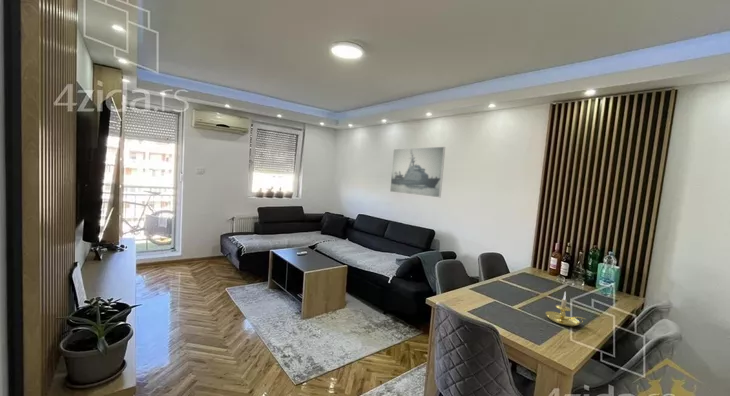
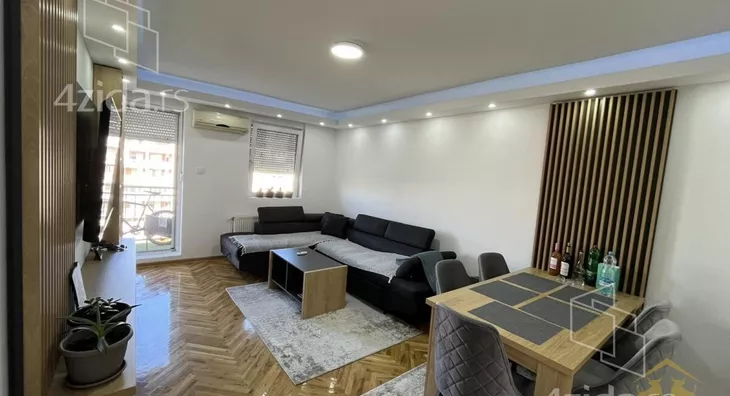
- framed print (415, 171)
- candle holder (566, 307)
